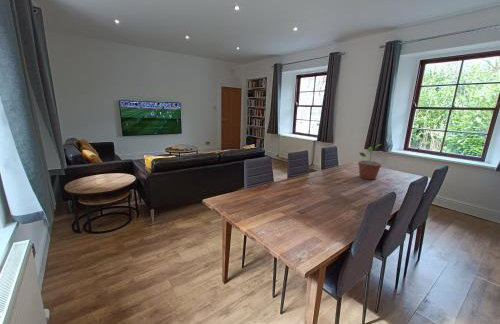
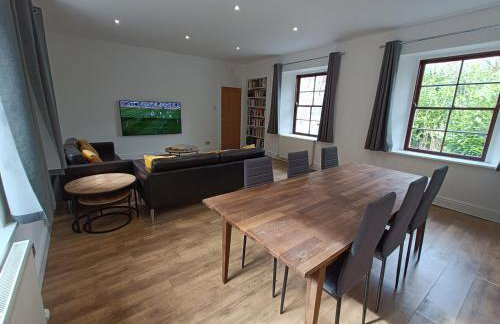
- potted plant (370, 161)
